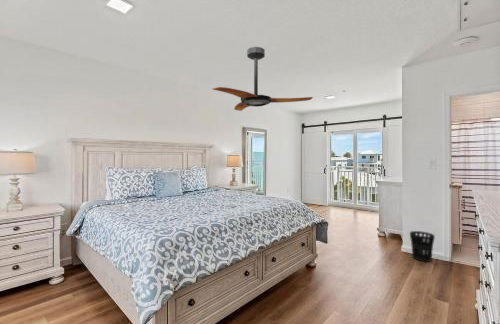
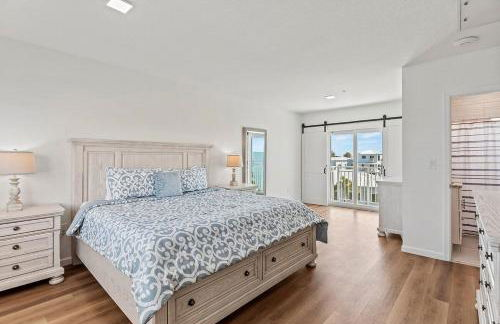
- ceiling fan (257, 78)
- wastebasket (421, 246)
